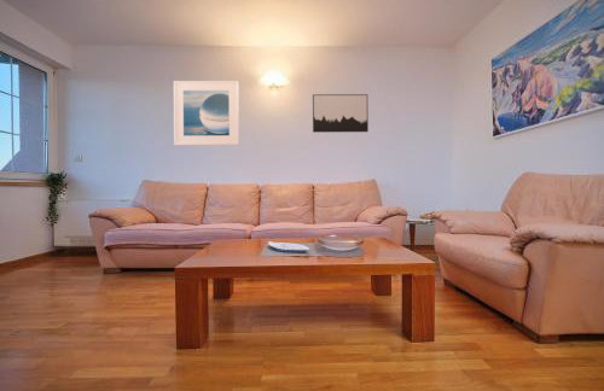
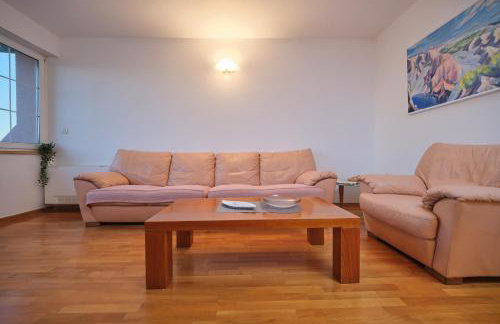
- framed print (205, 112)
- wall art (339, 112)
